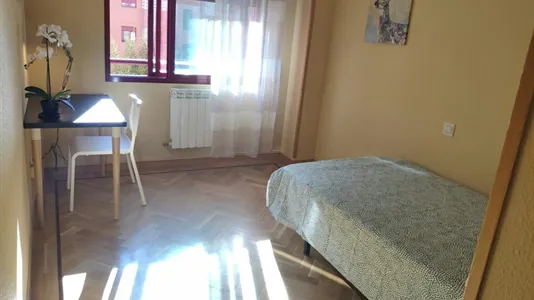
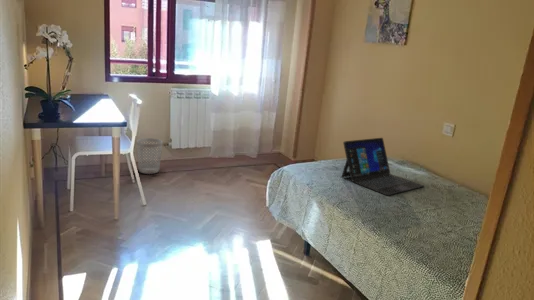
+ wastebasket (149, 156)
+ laptop (384, 163)
